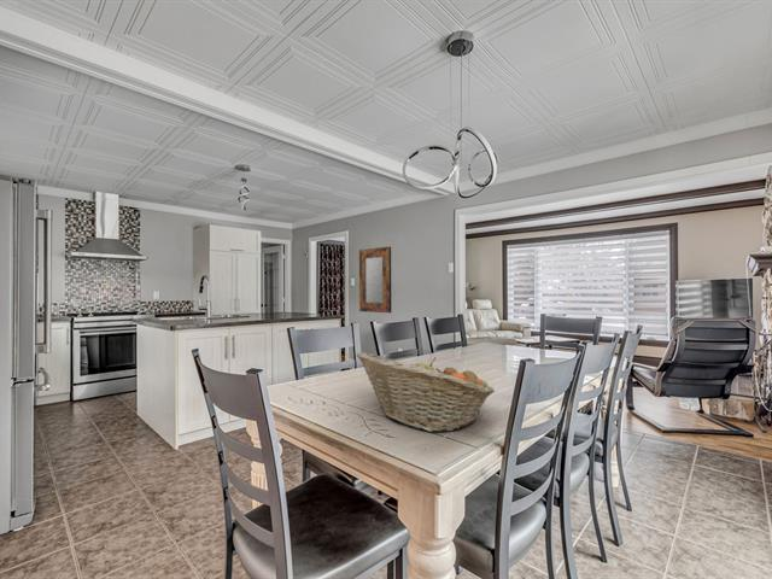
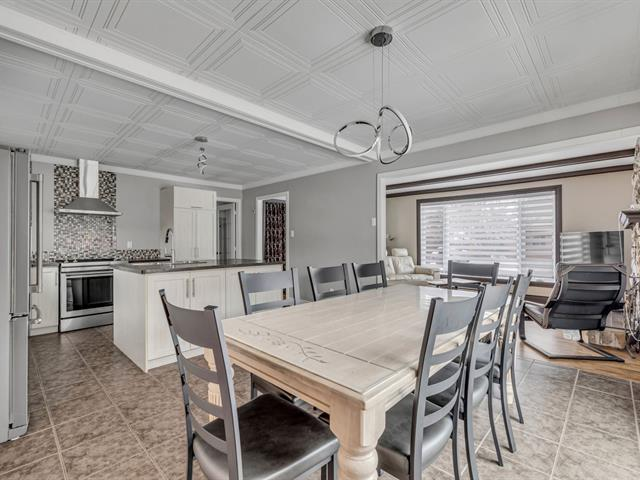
- home mirror (374, 280)
- fruit basket (421, 382)
